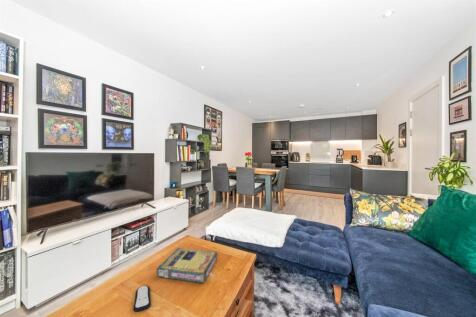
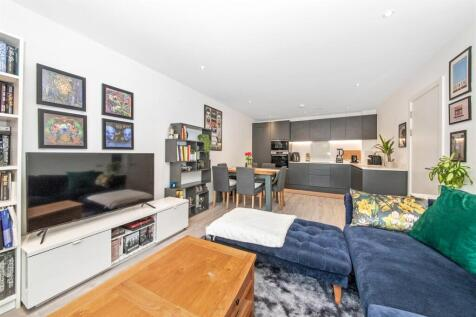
- video game box (189, 263)
- remote control (142, 297)
